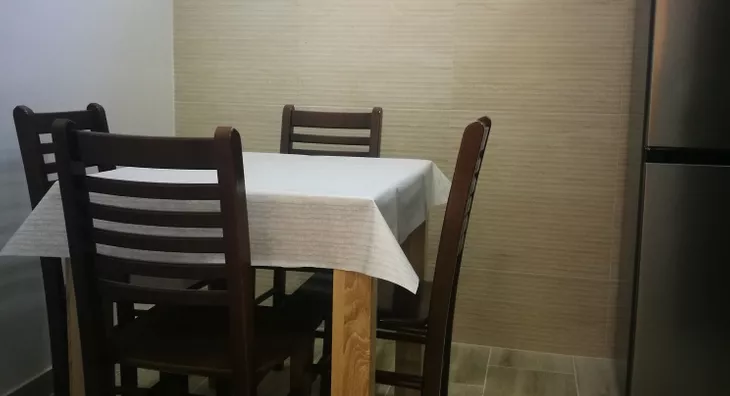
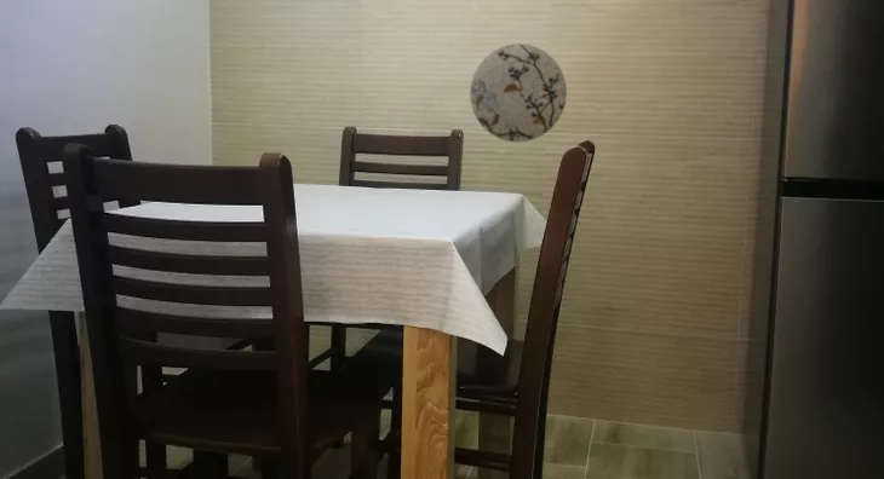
+ decorative plate (517, 93)
